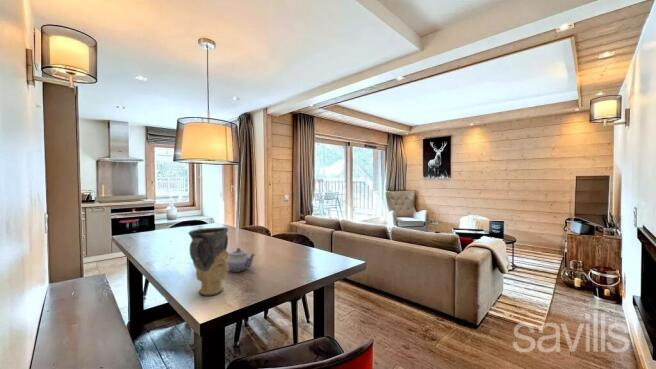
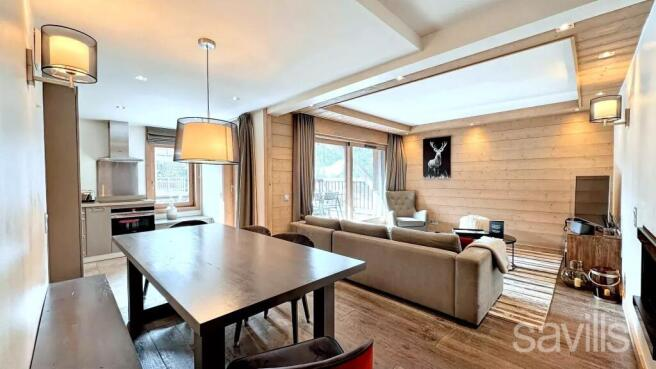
- teapot (238, 258)
- vase (210, 260)
